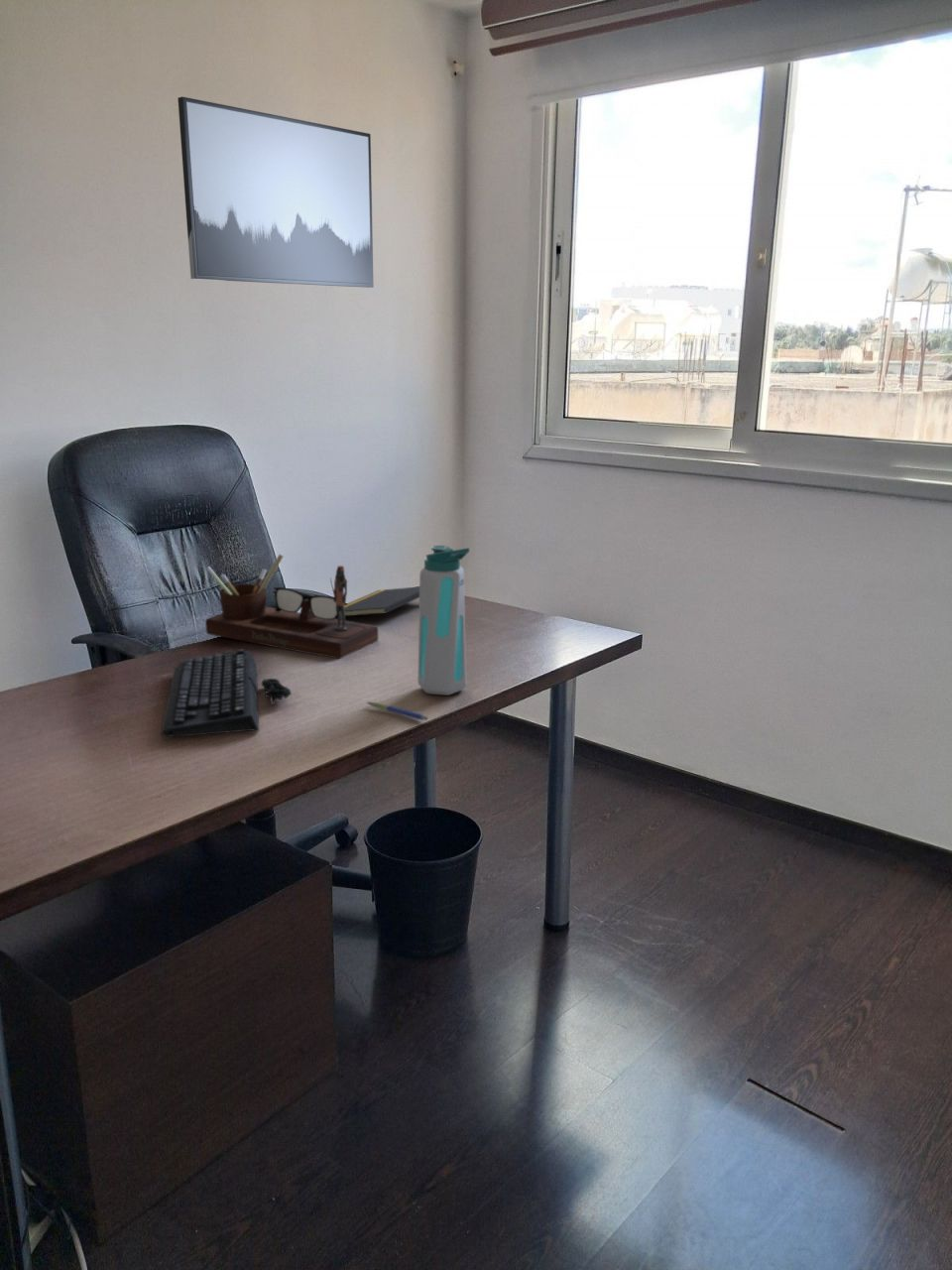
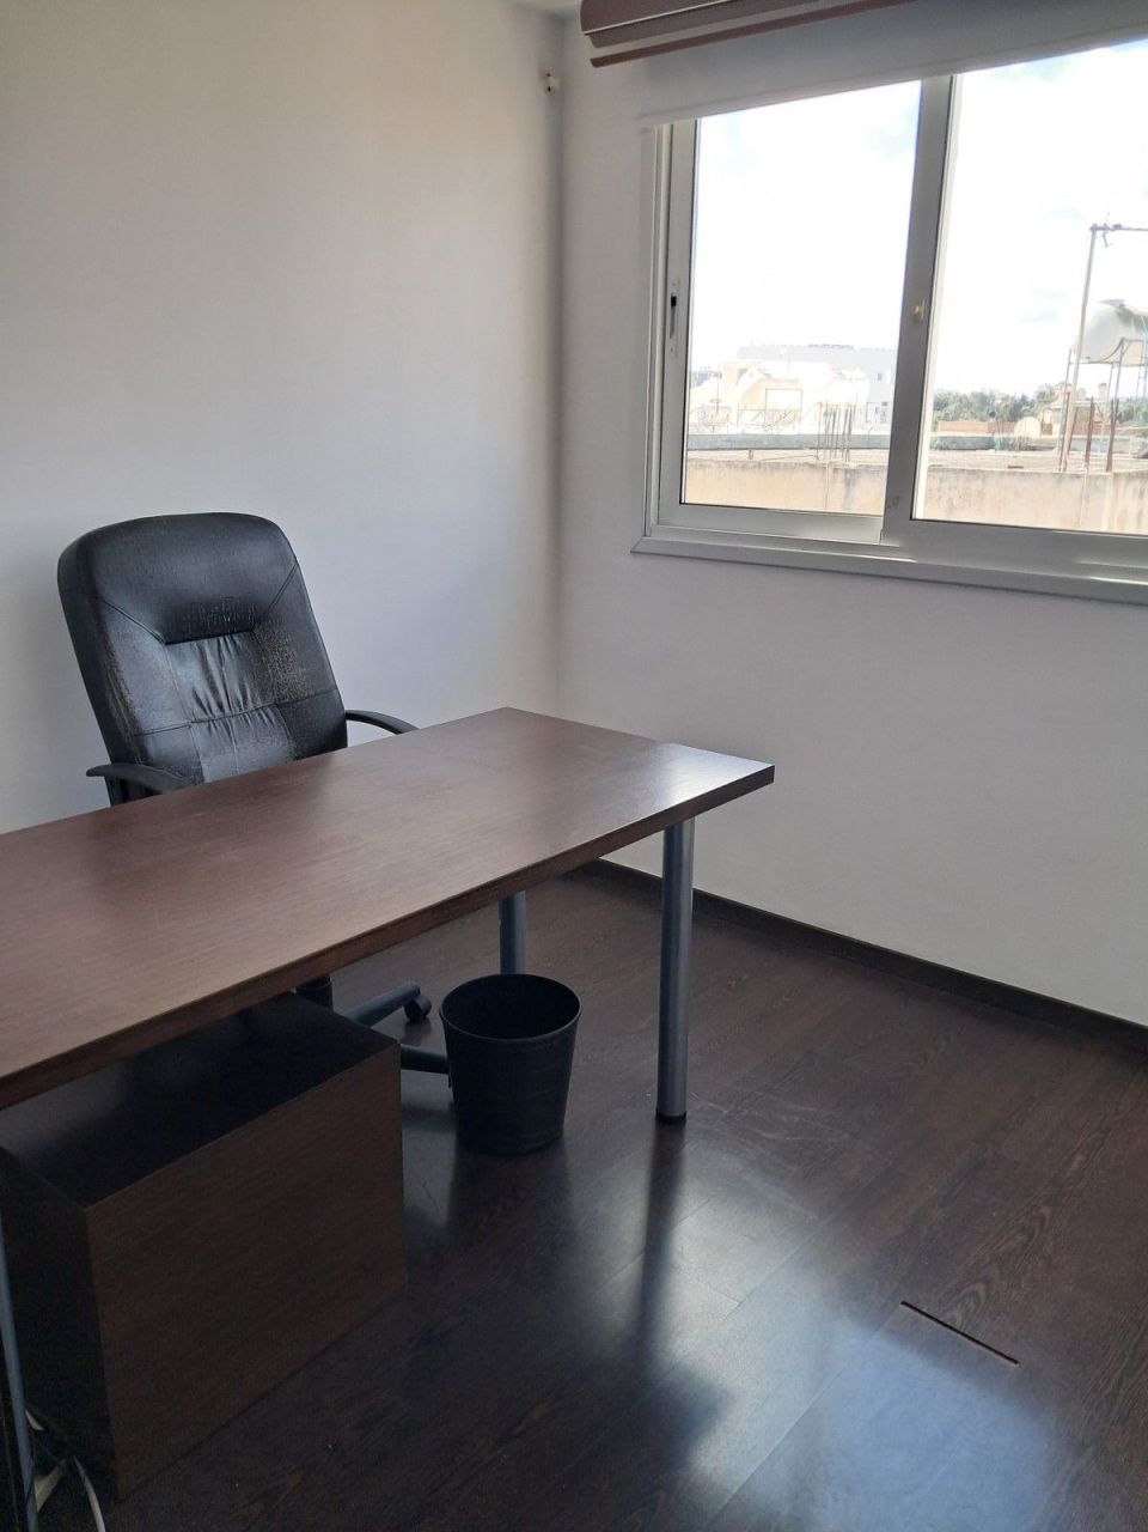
- notepad (382, 600)
- wall art (286, 201)
- water bottle (444, 618)
- keyboard (229, 687)
- desk organizer (285, 597)
- pen (396, 709)
